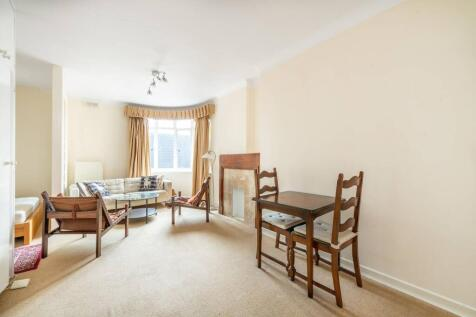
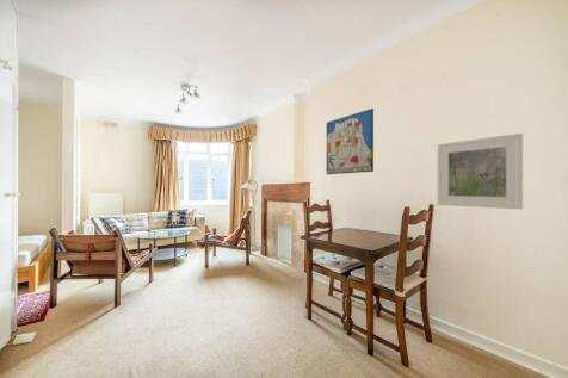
+ wall art (347, 144)
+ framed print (475, 173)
